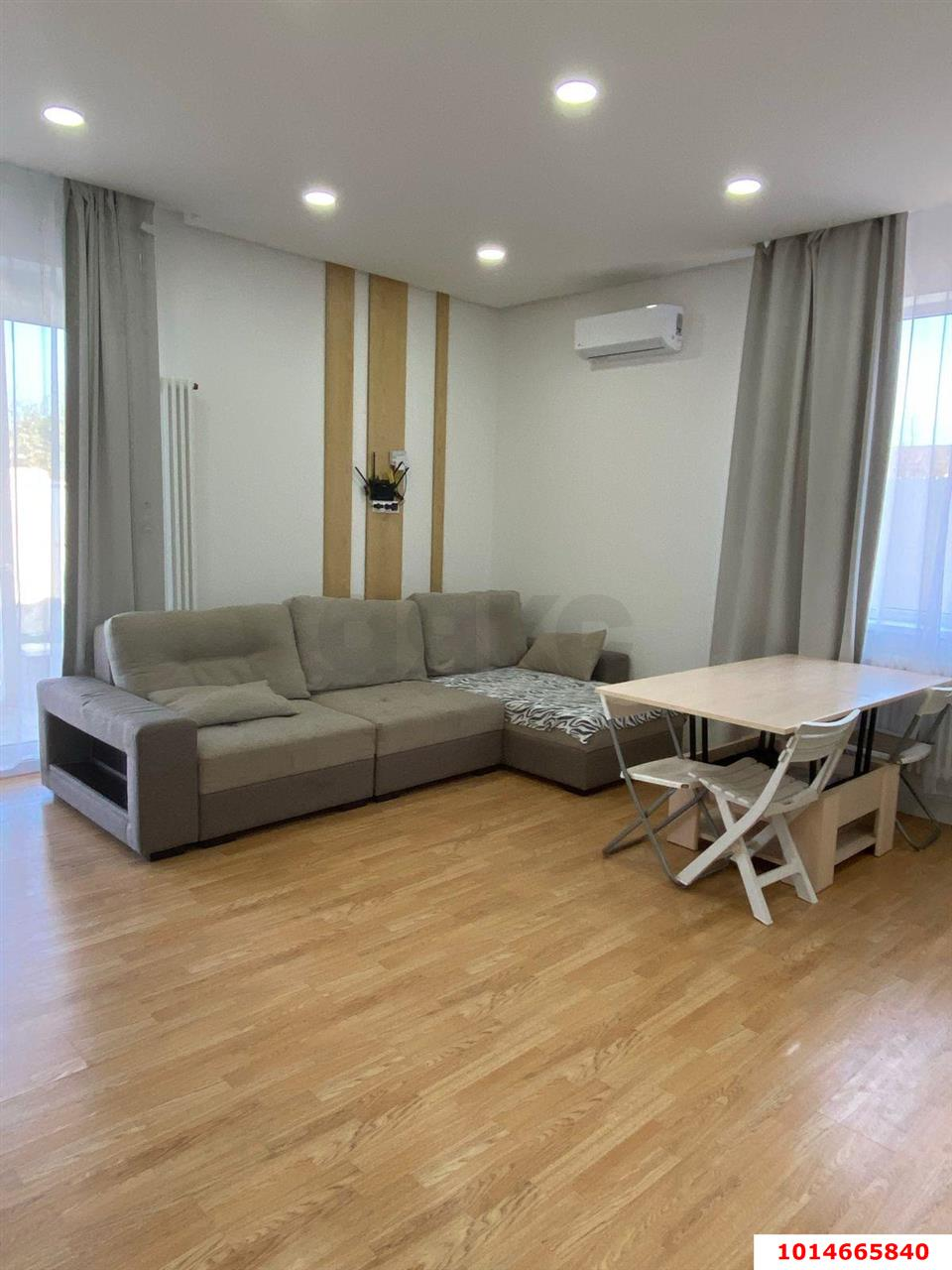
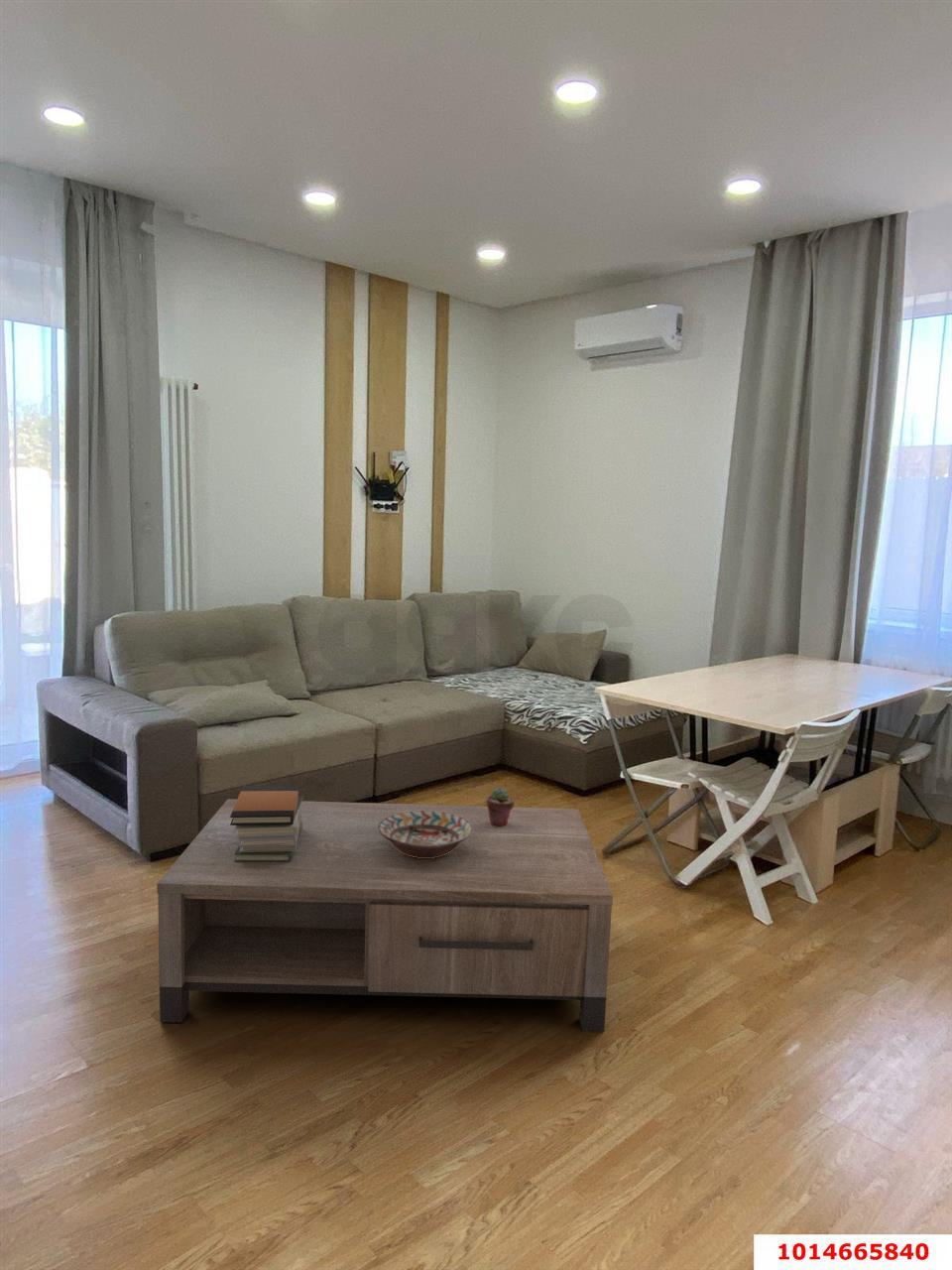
+ coffee table (394, 902)
+ potted succulent (500, 805)
+ book stack (268, 822)
+ decorative bowl (424, 837)
